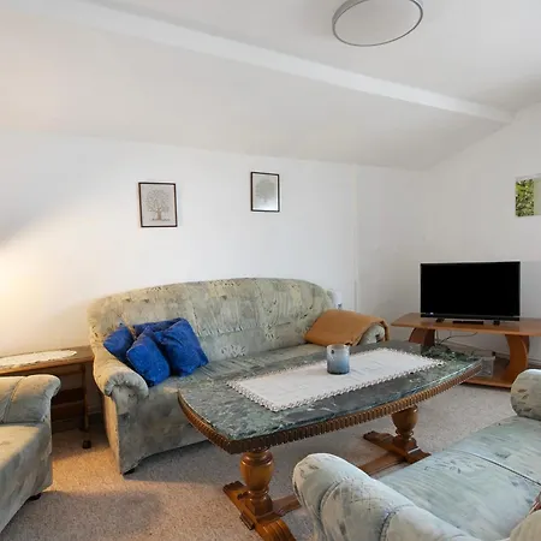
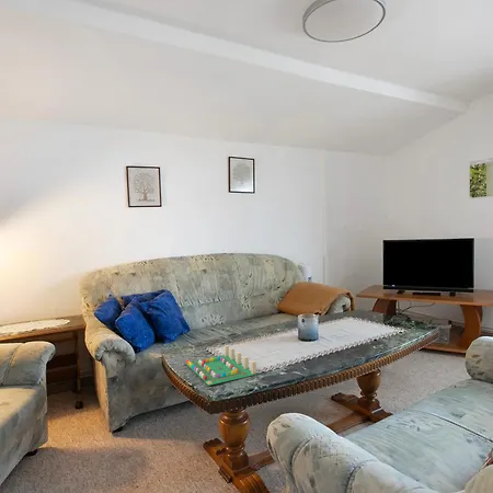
+ board game (219, 362)
